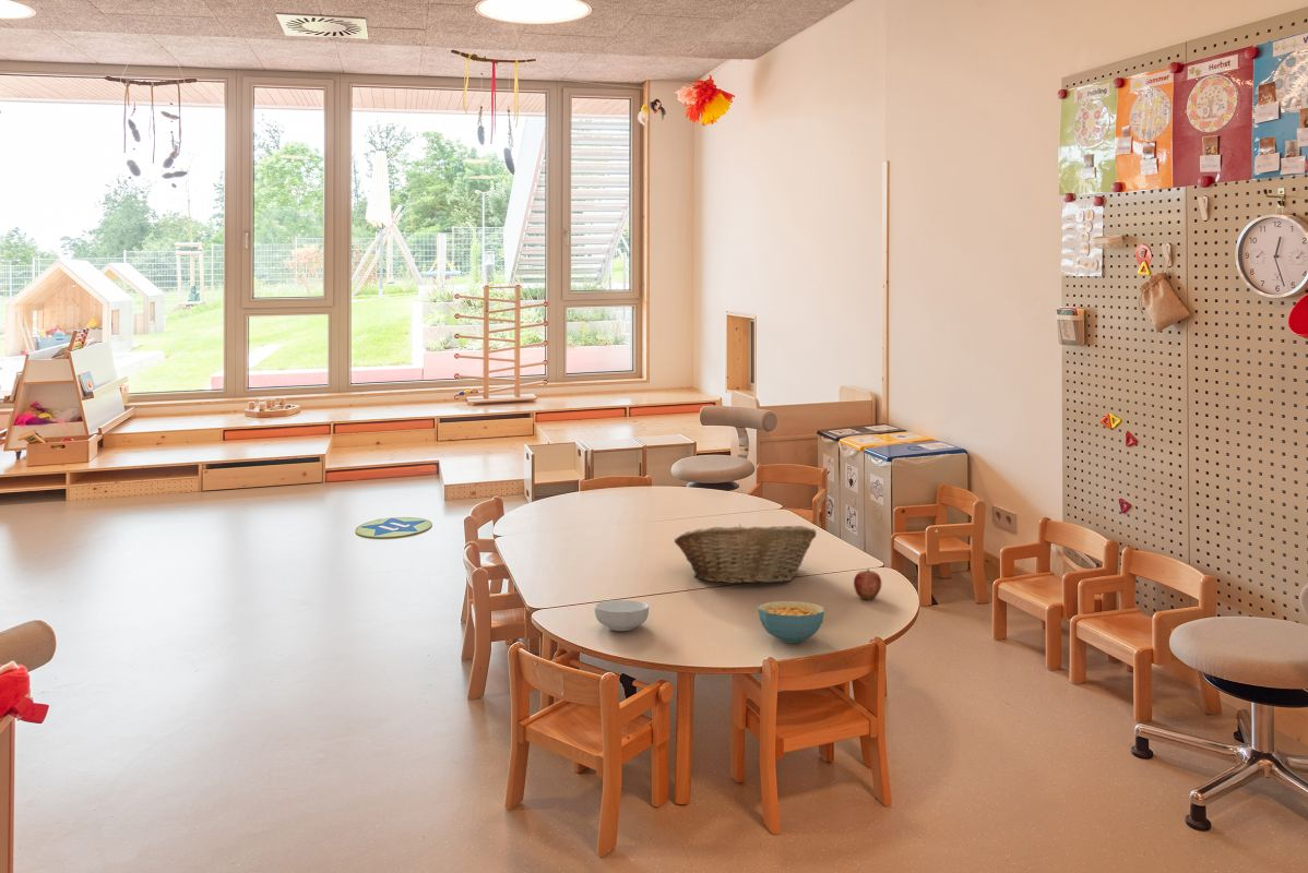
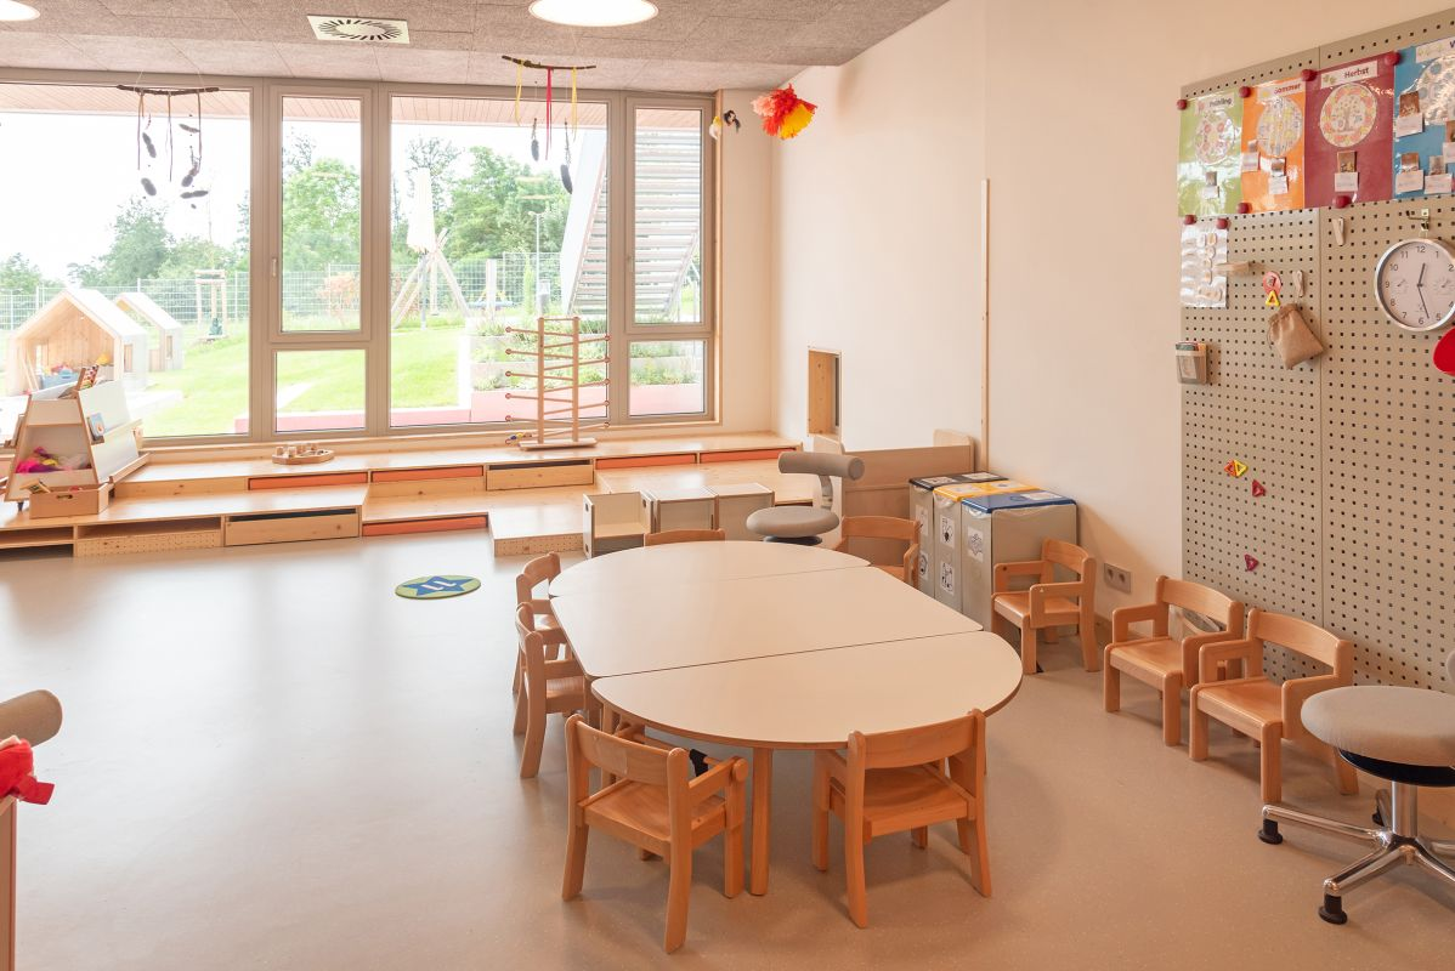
- cereal bowl (621, 617)
- cereal bowl (790, 624)
- fruit basket (745, 548)
- apple (867, 583)
